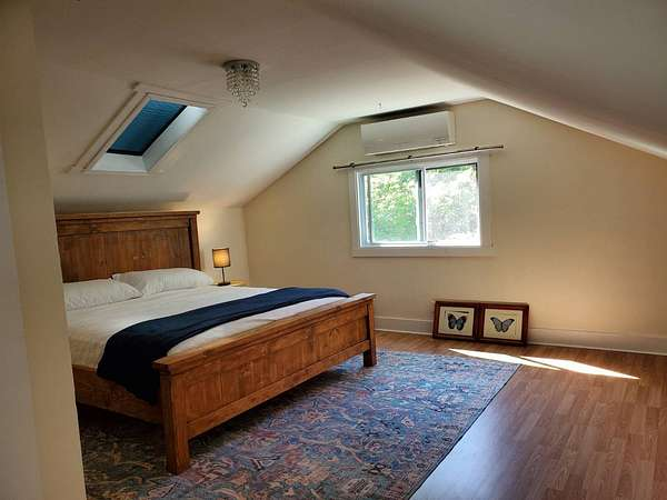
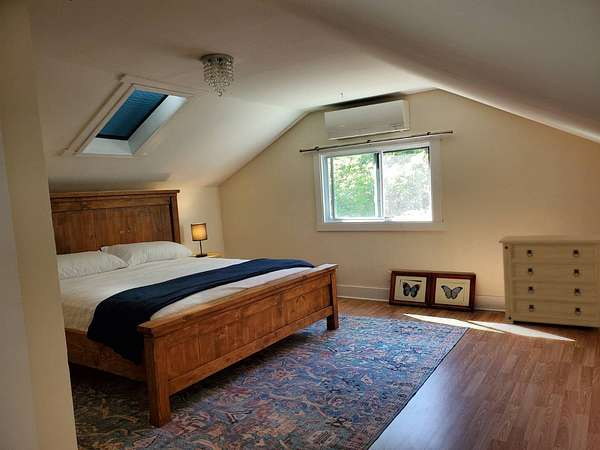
+ dresser (554, 280)
